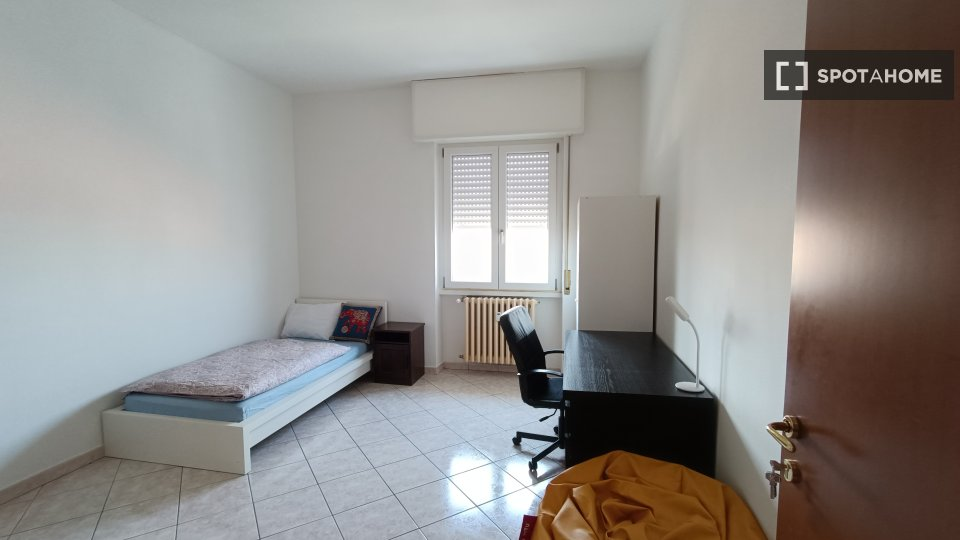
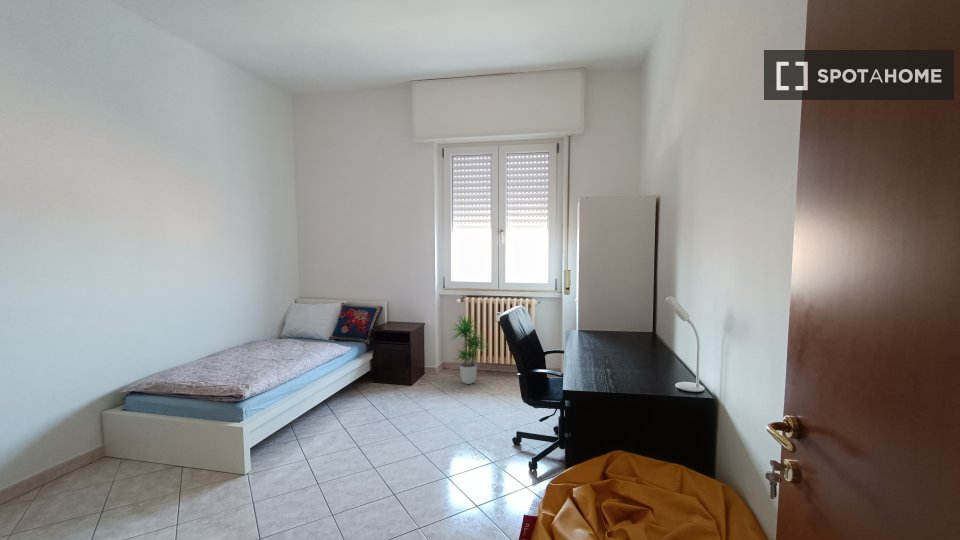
+ potted plant (468, 346)
